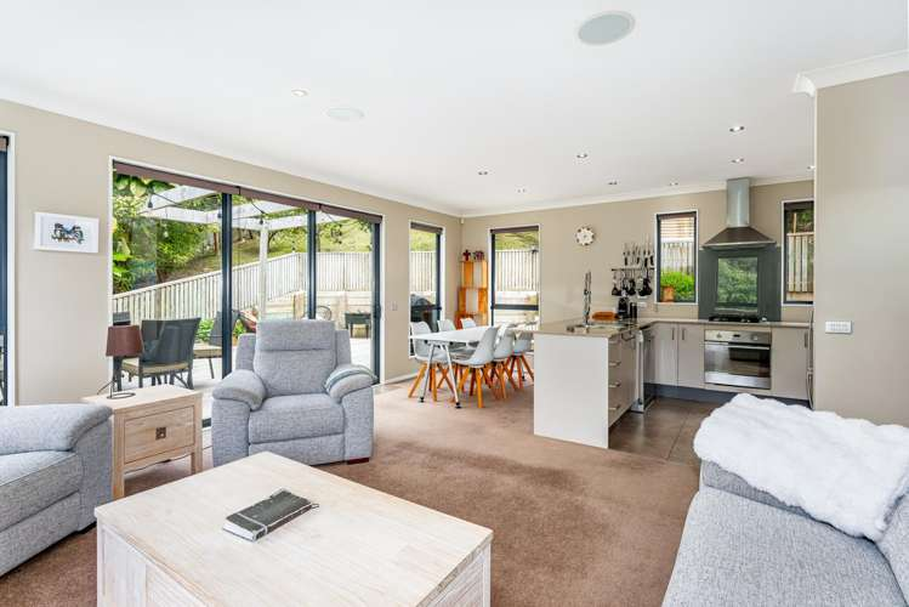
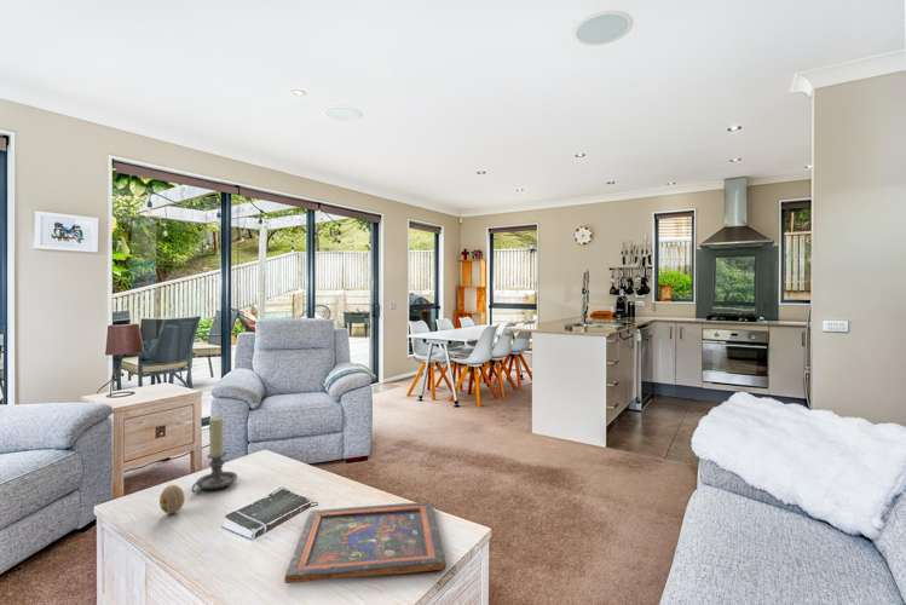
+ candle holder (213, 451)
+ painted panel (369, 536)
+ decorative egg (172, 499)
